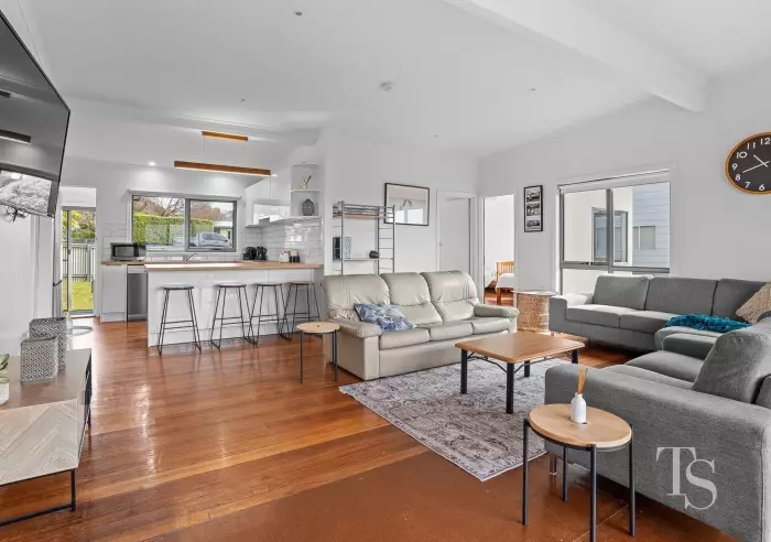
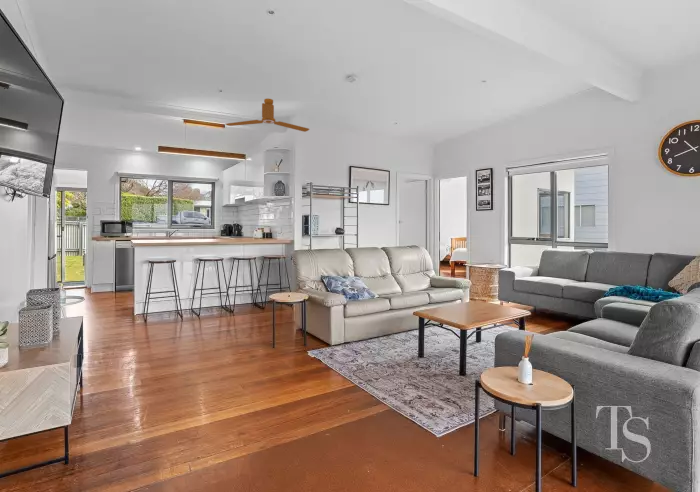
+ ceiling fan (268, 107)
